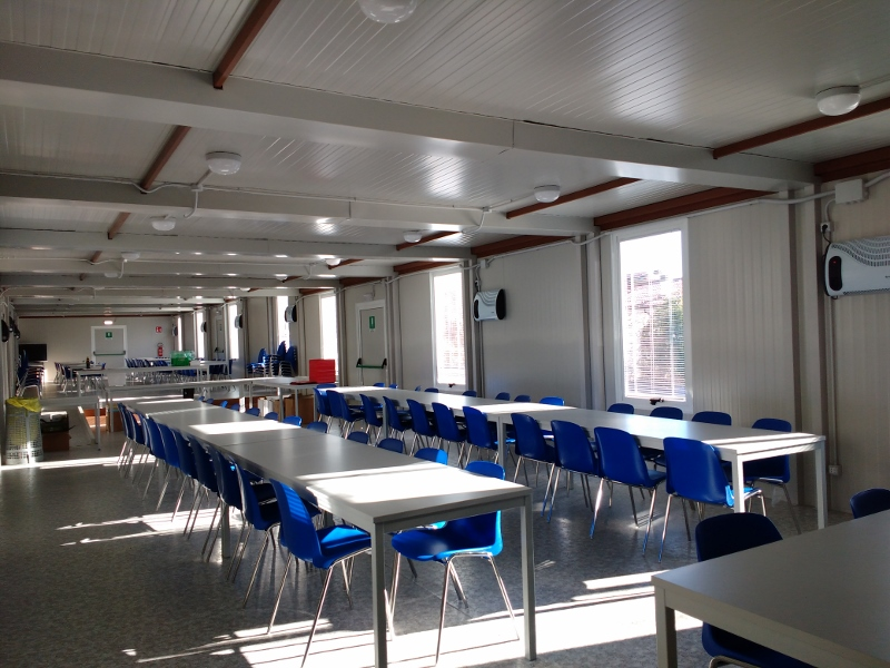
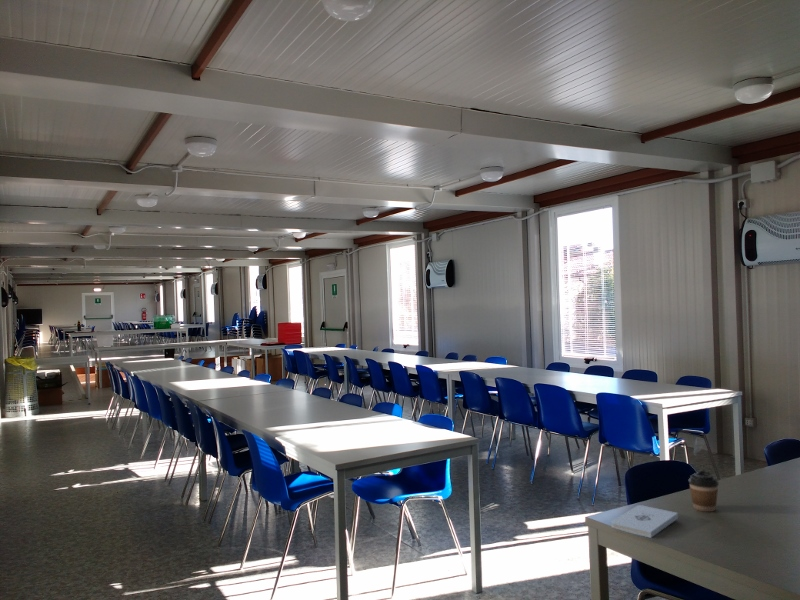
+ coffee cup (703, 490)
+ notepad (644, 520)
